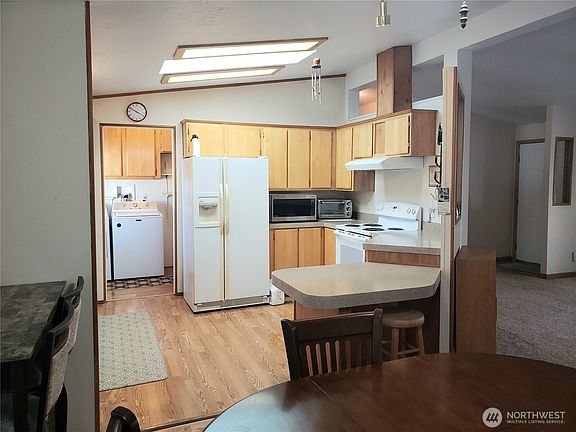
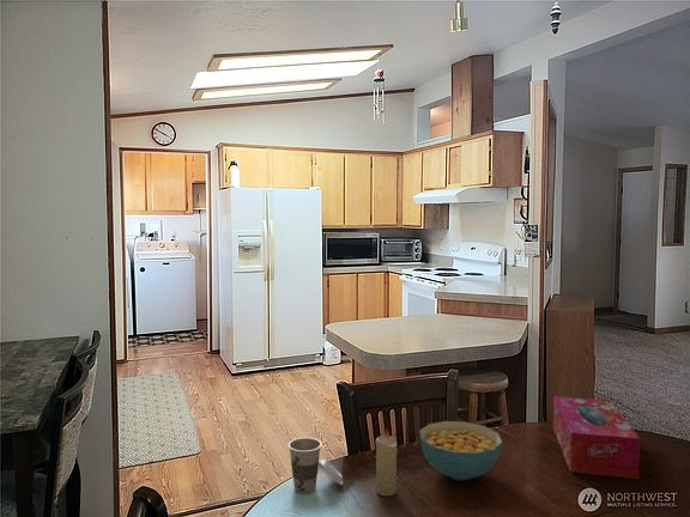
+ candle (386, 460)
+ cup (315, 464)
+ tissue box (591, 432)
+ cereal bowl (459, 455)
